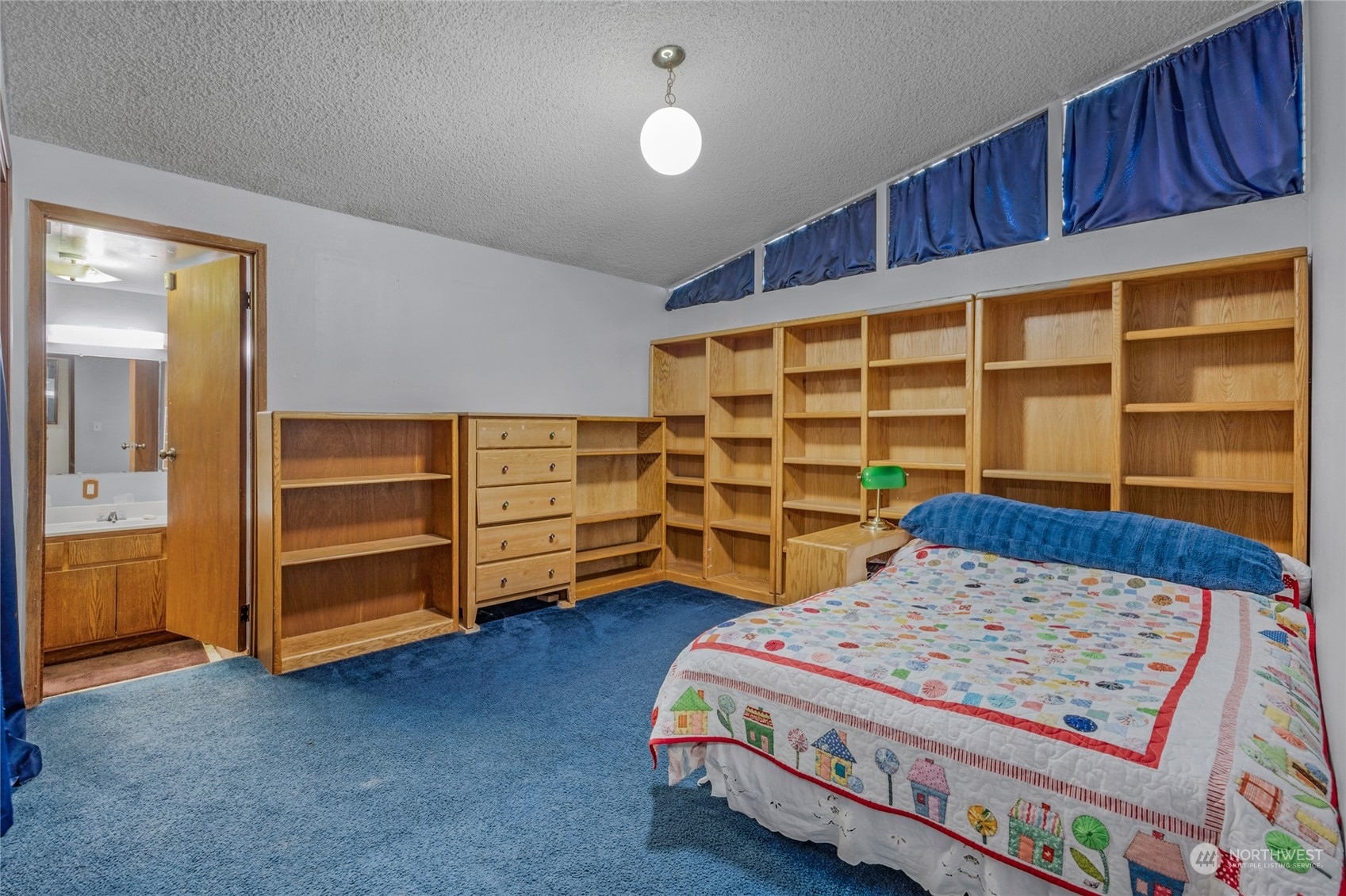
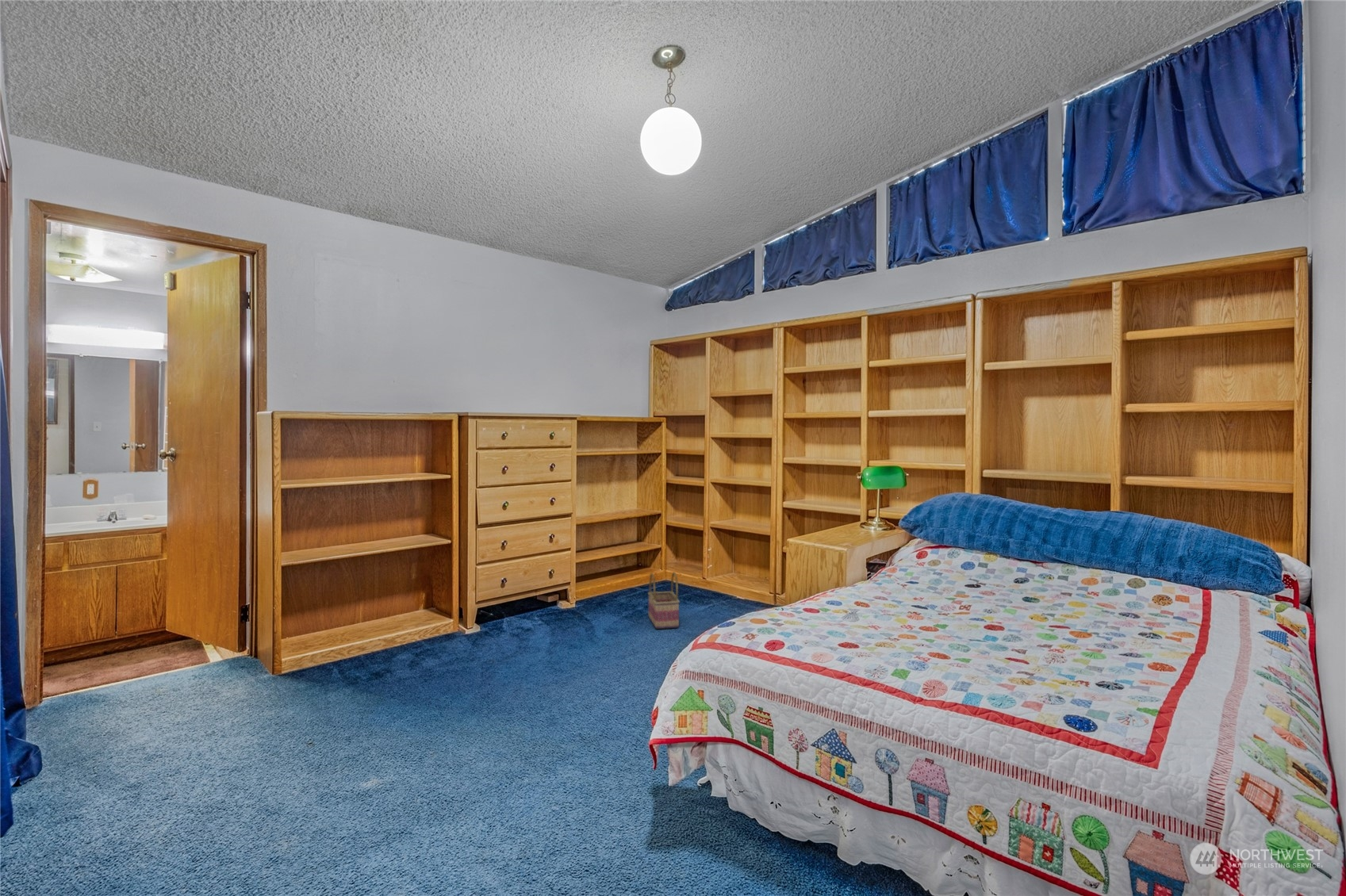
+ basket (663, 597)
